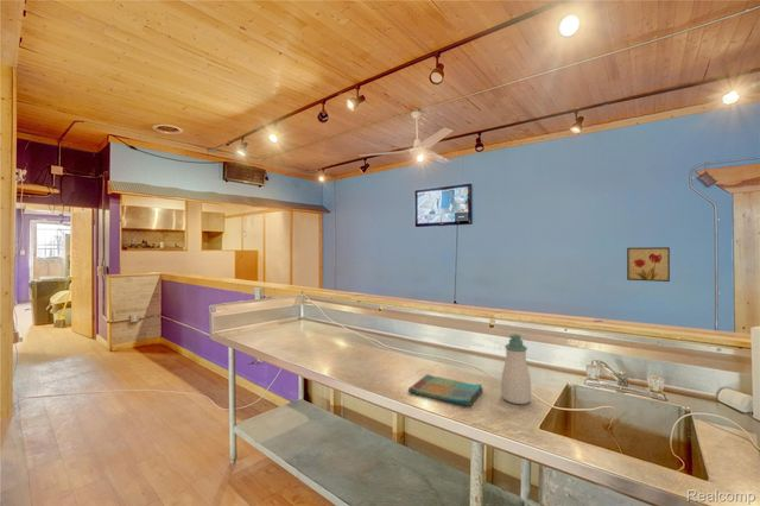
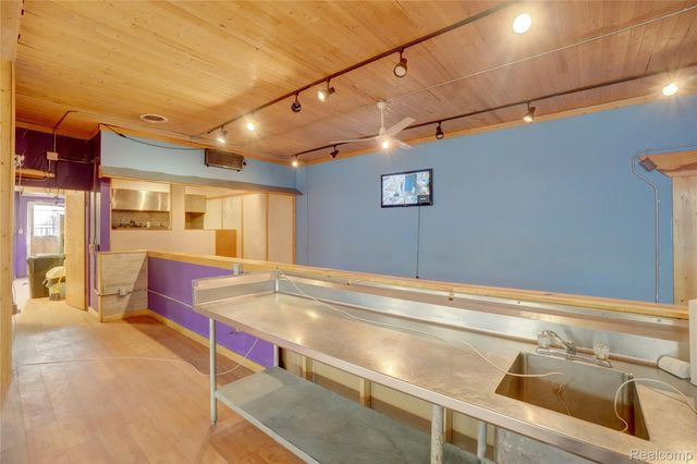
- dish towel (445, 388)
- wall art (647, 264)
- soap bottle (515, 366)
